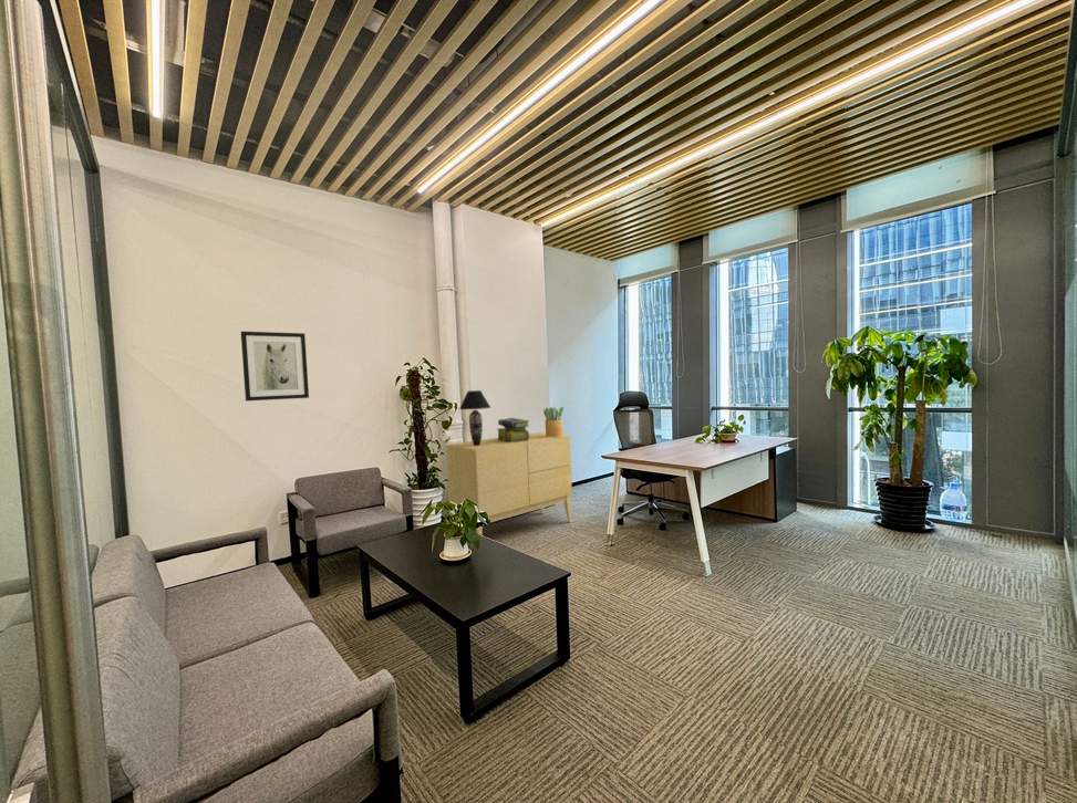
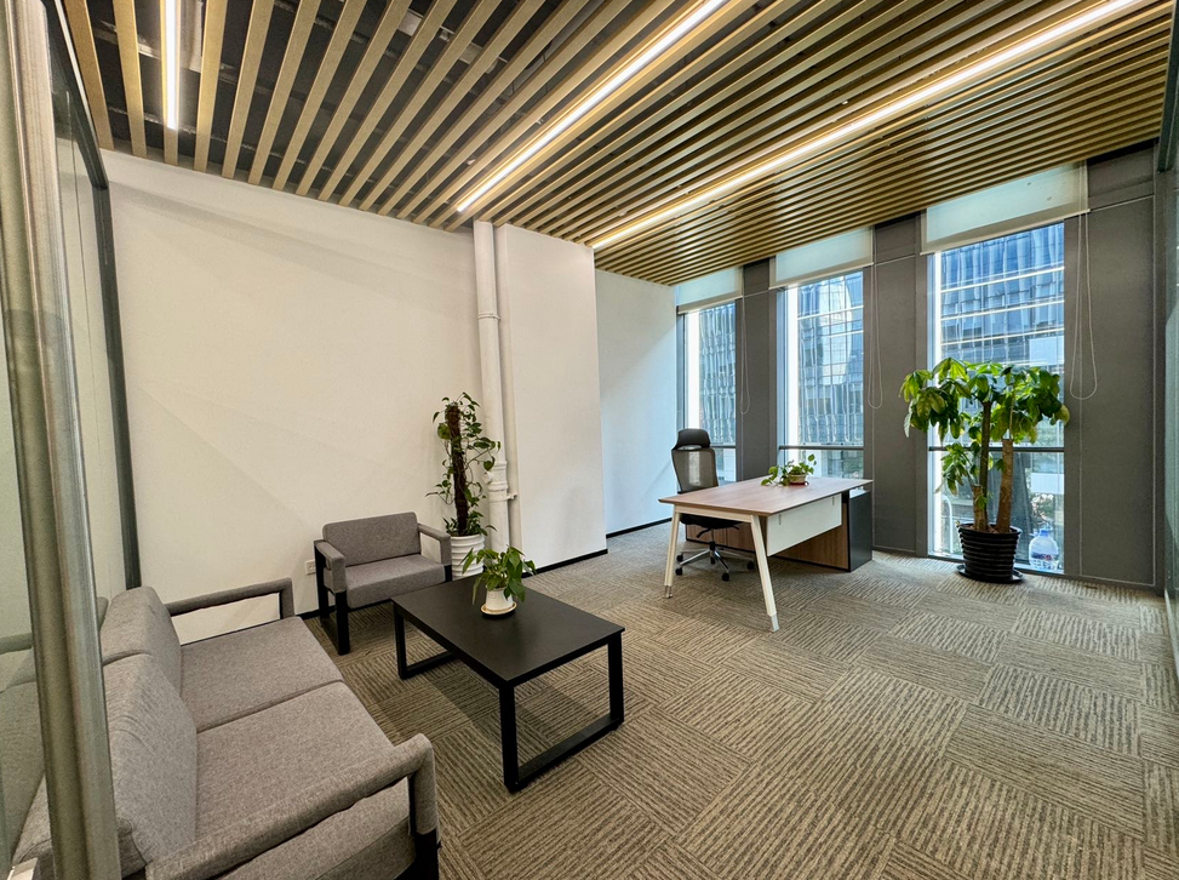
- table lamp (475, 417)
- potted plant (555, 420)
- wall art (276, 365)
- sideboard (512, 484)
- stack of books (514, 429)
